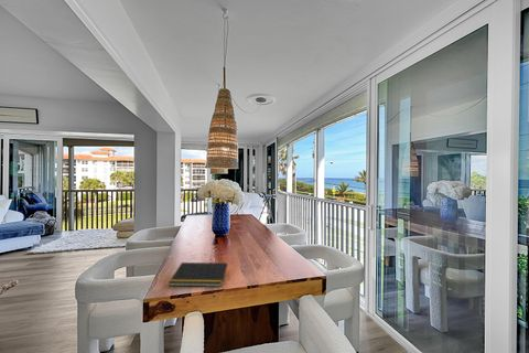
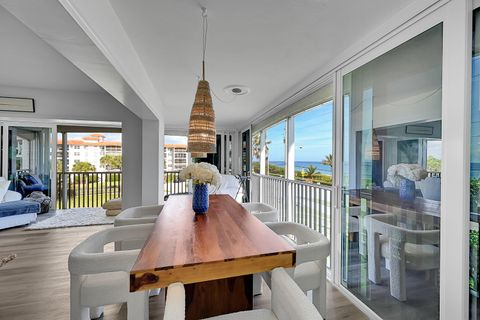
- notepad (199, 274)
